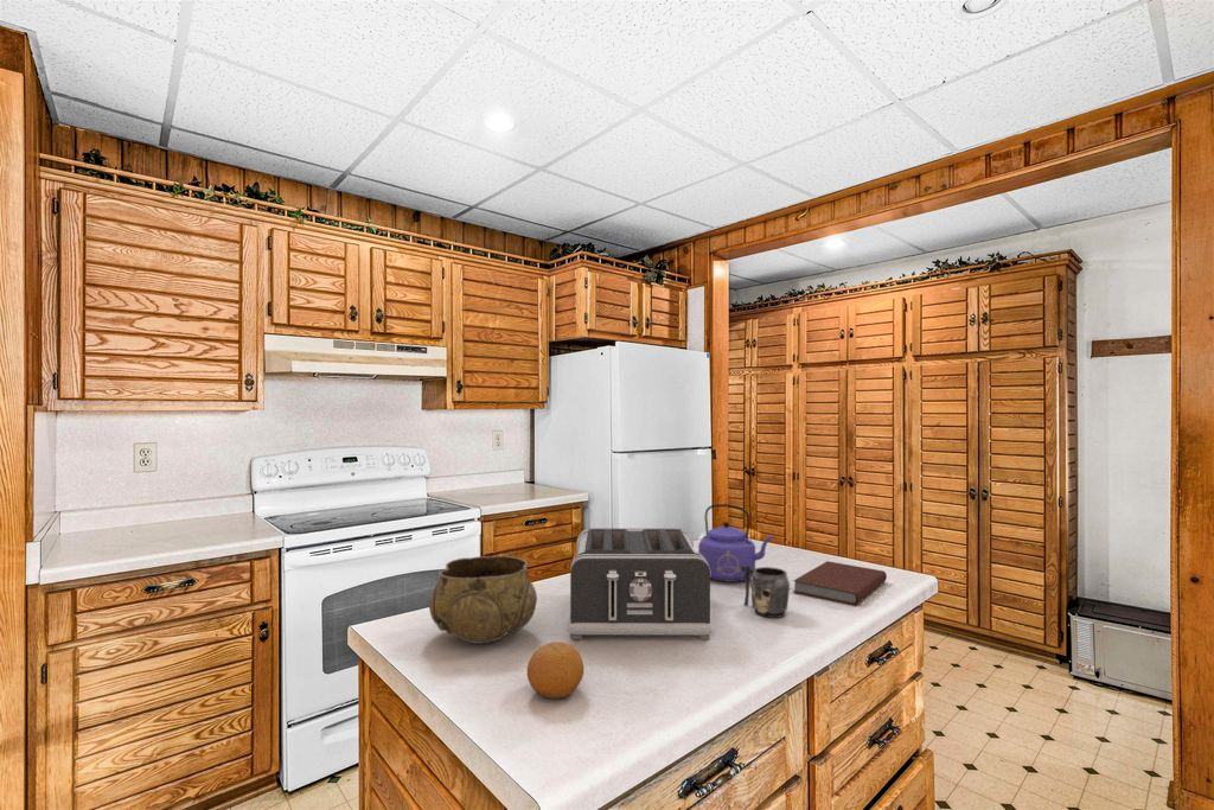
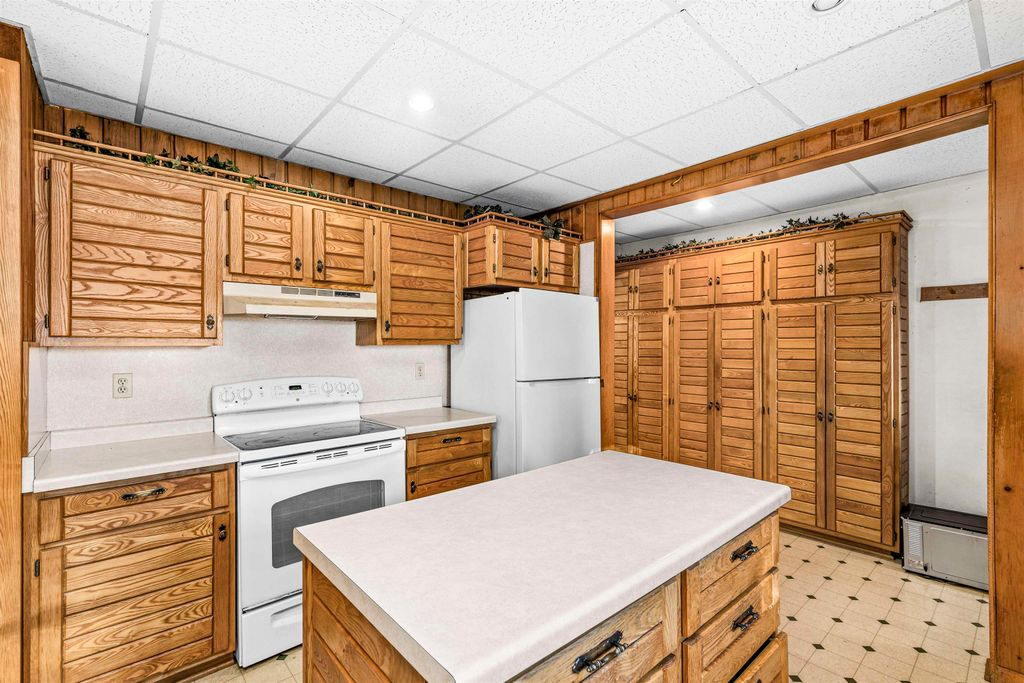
- toaster (637, 578)
- mug (762, 589)
- kettle (735, 541)
- decorative bowl (484, 600)
- book (841, 581)
- fruit (555, 669)
